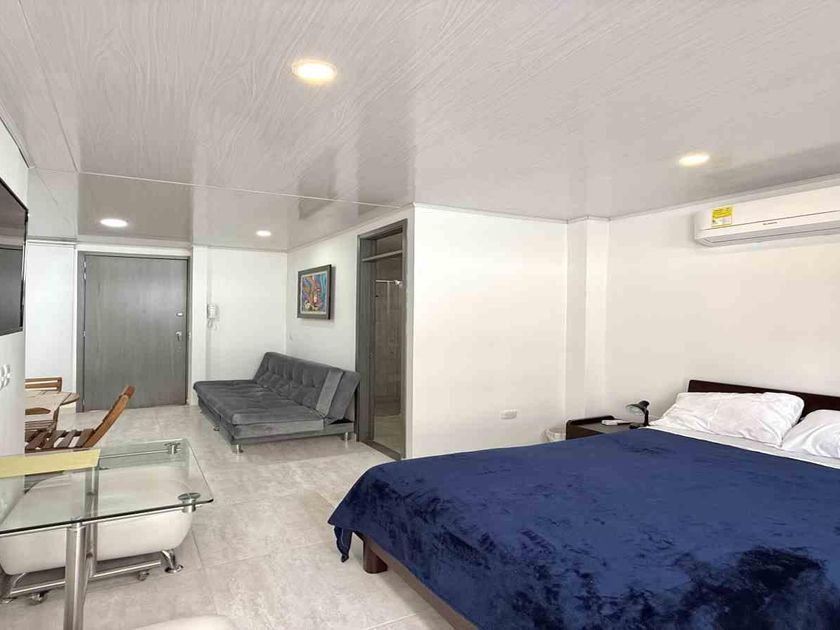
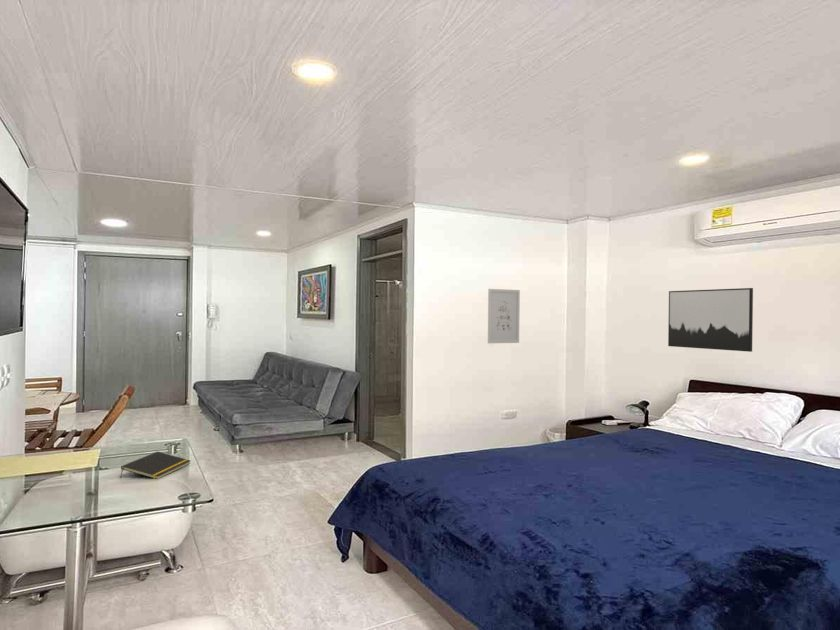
+ notepad (157, 464)
+ wall art (707, 319)
+ wall art (503, 316)
